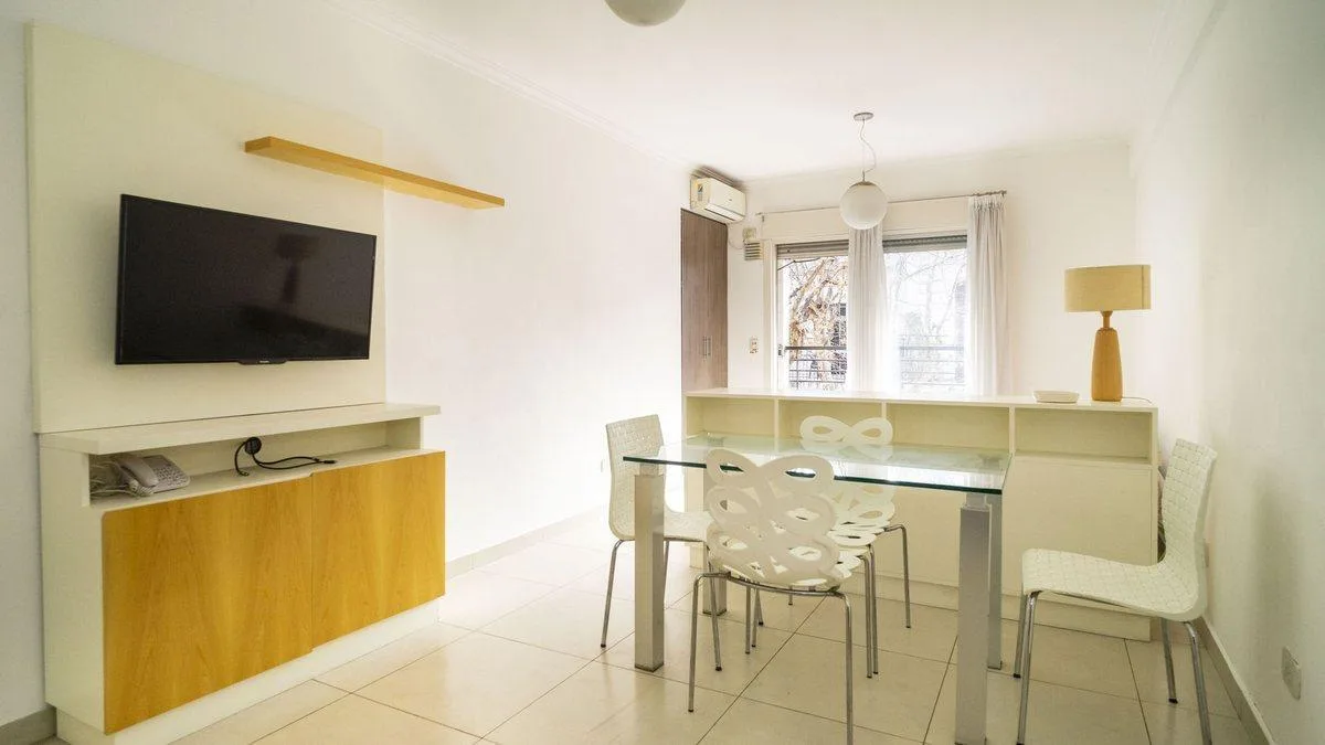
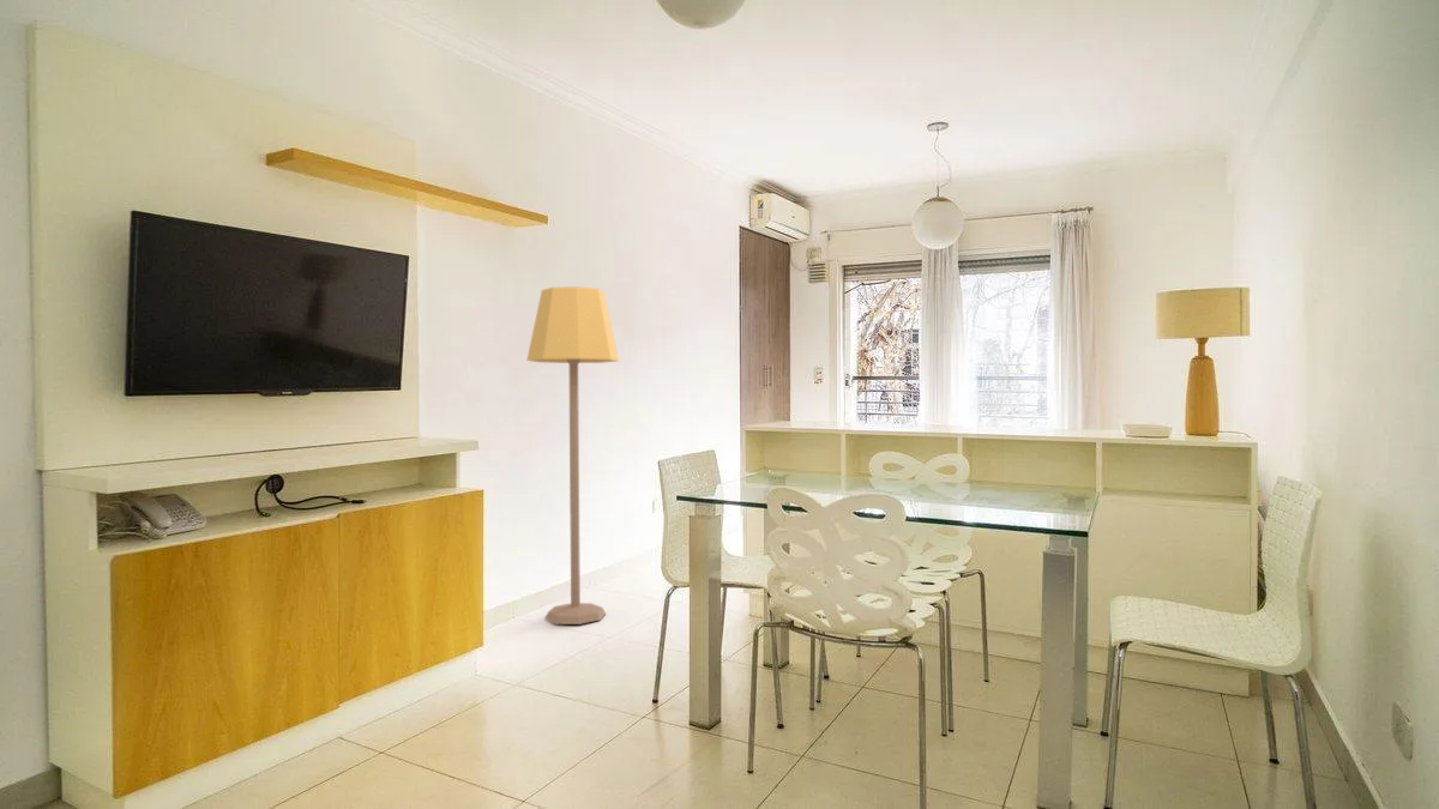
+ lamp (573, 453)
